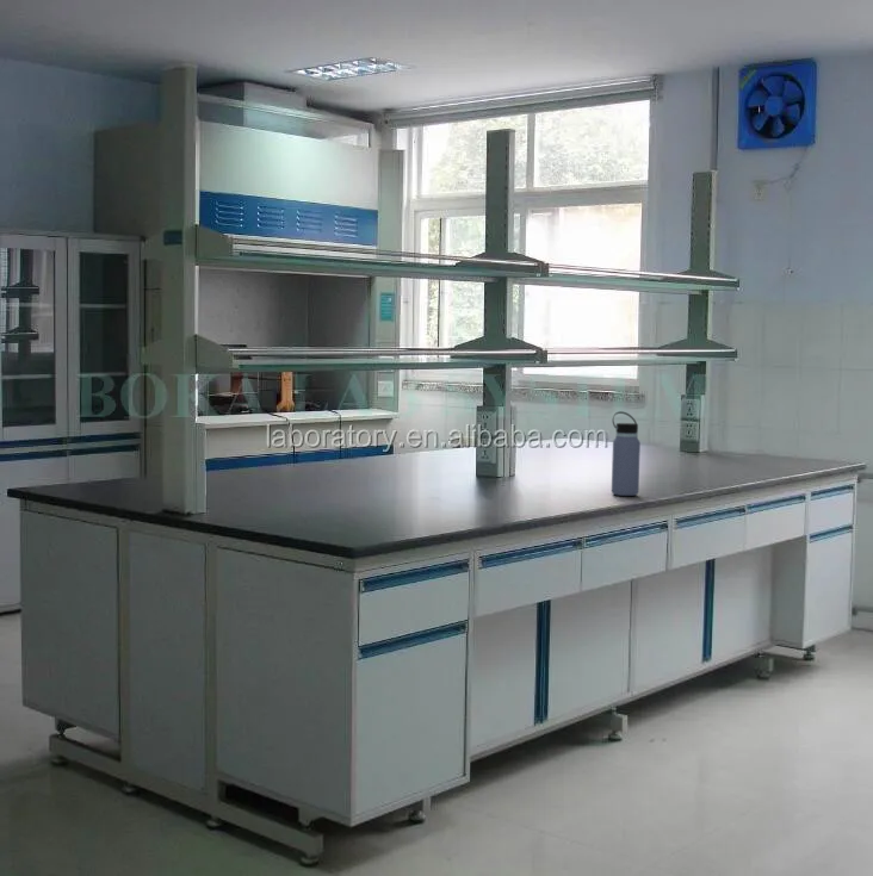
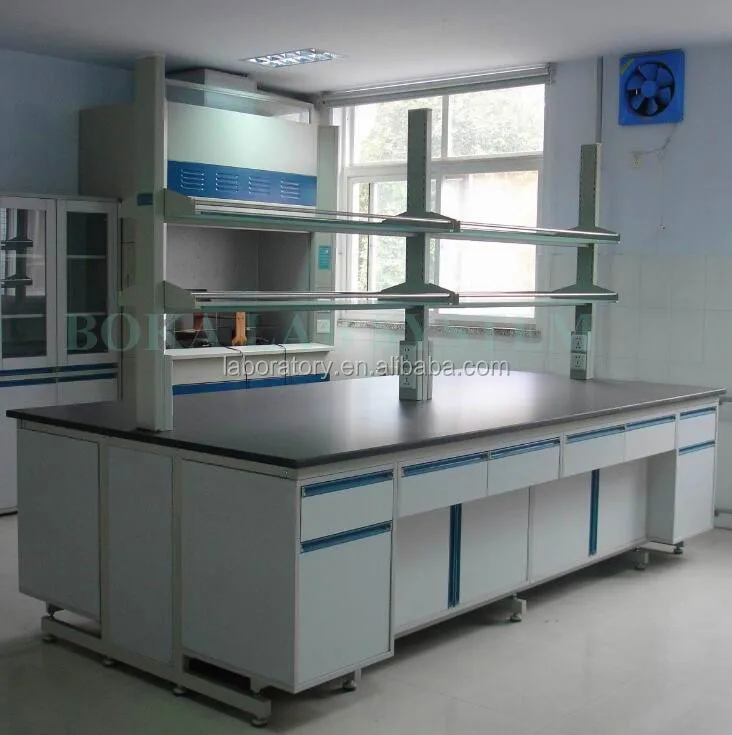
- water bottle (625, 453)
